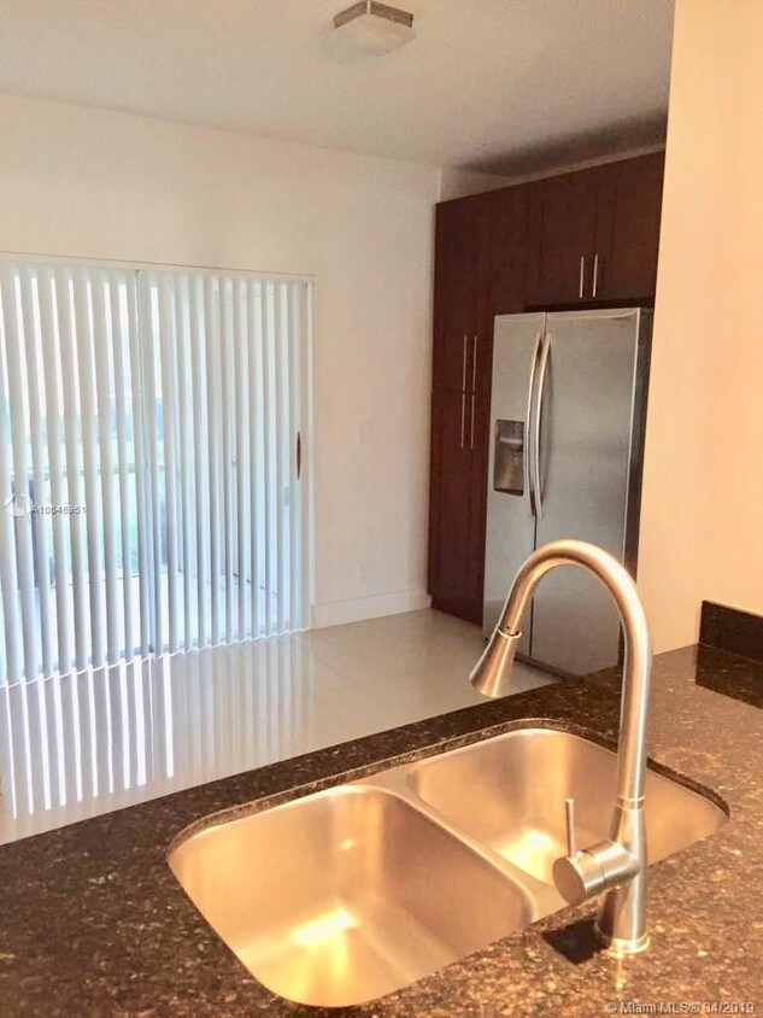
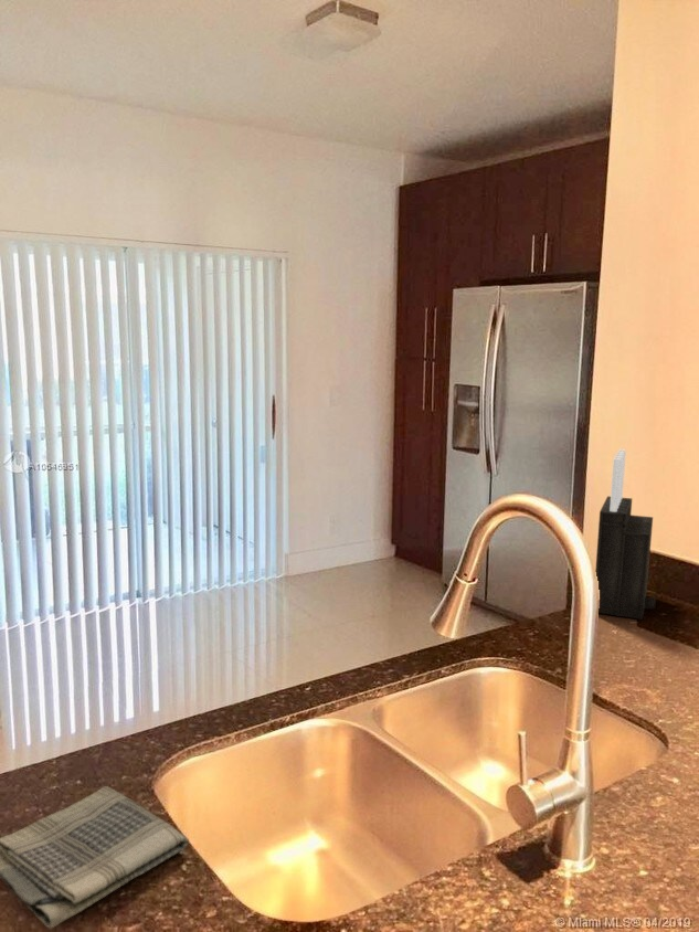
+ knife block (631, 531)
+ dish towel (82, 845)
